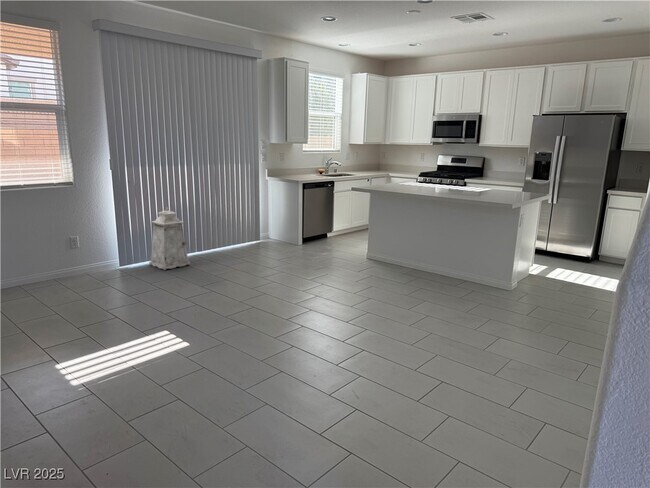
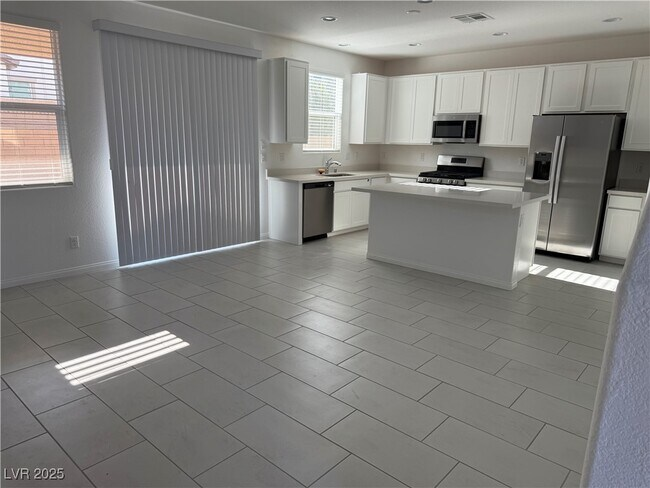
- lantern (168, 236)
